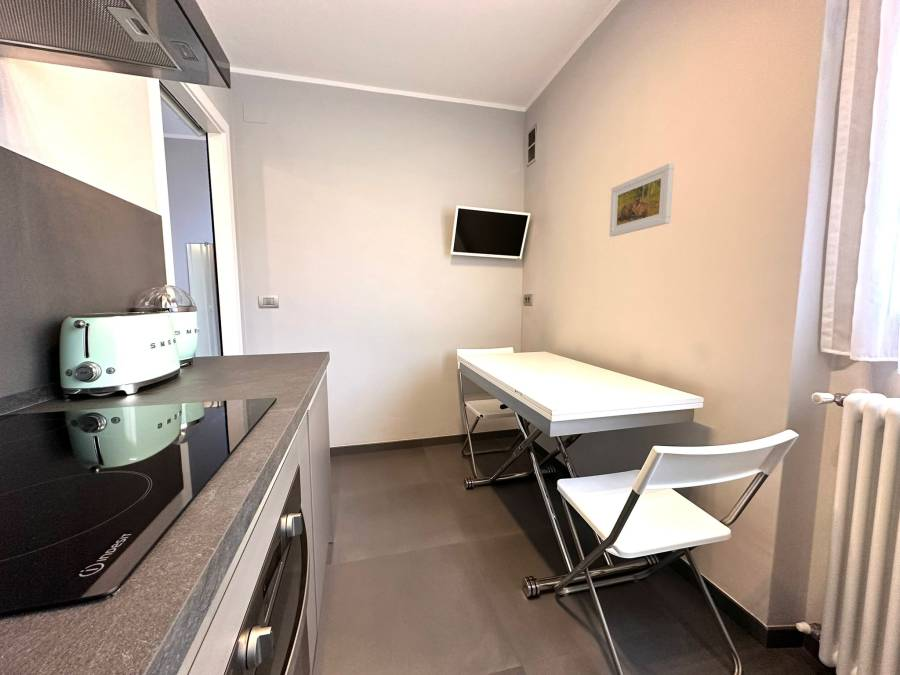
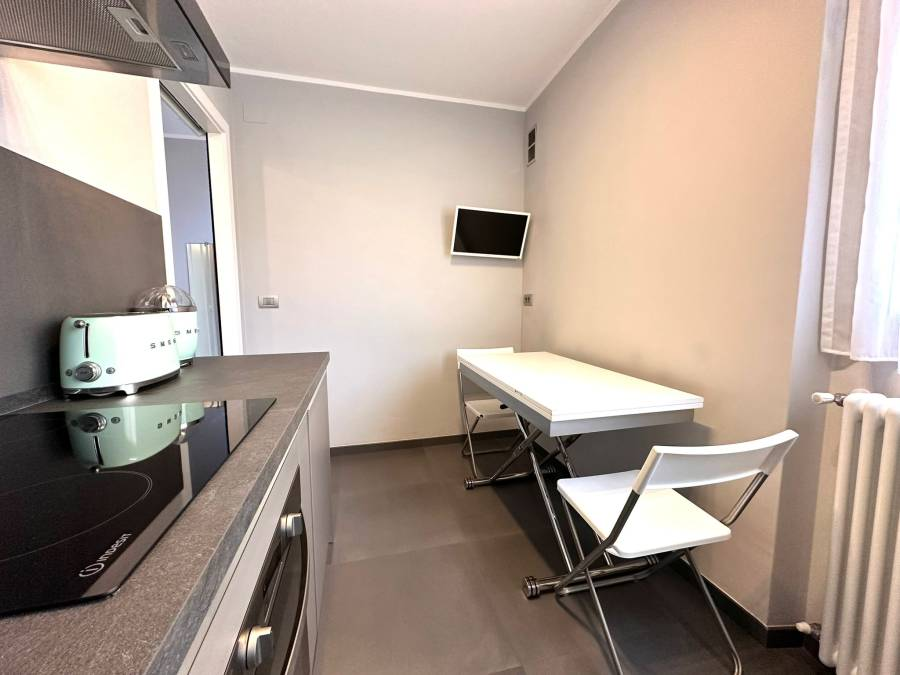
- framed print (638, 203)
